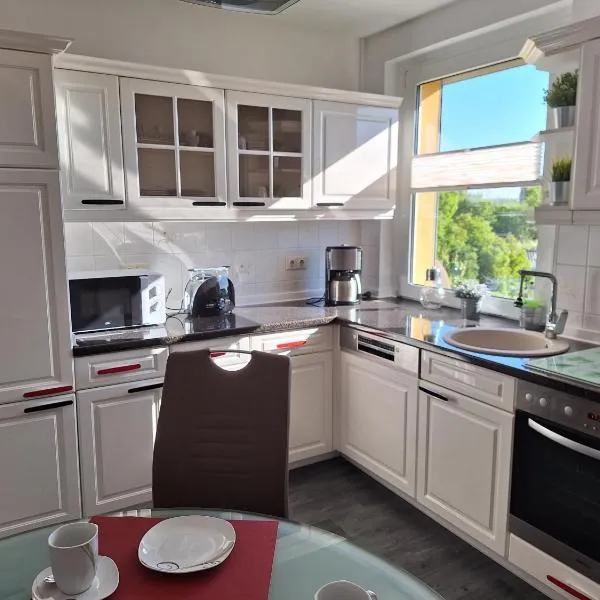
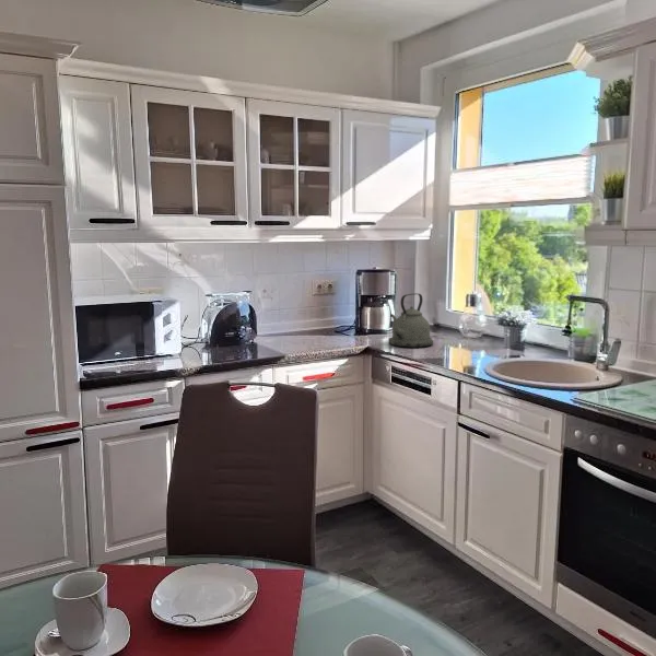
+ kettle (410, 319)
